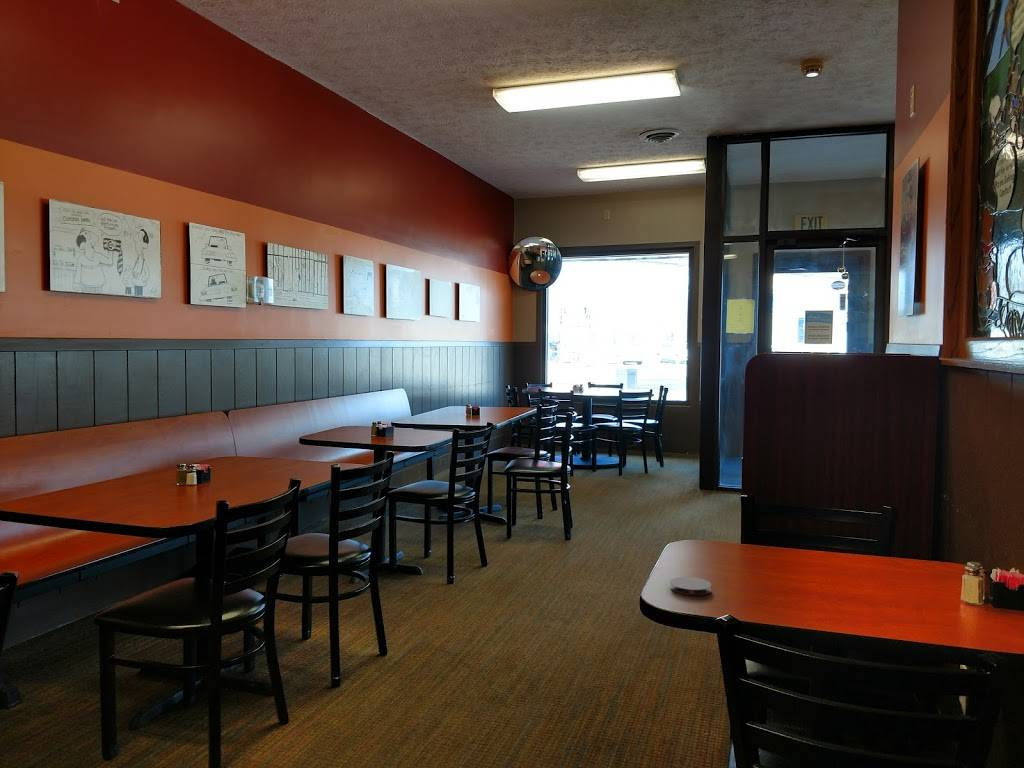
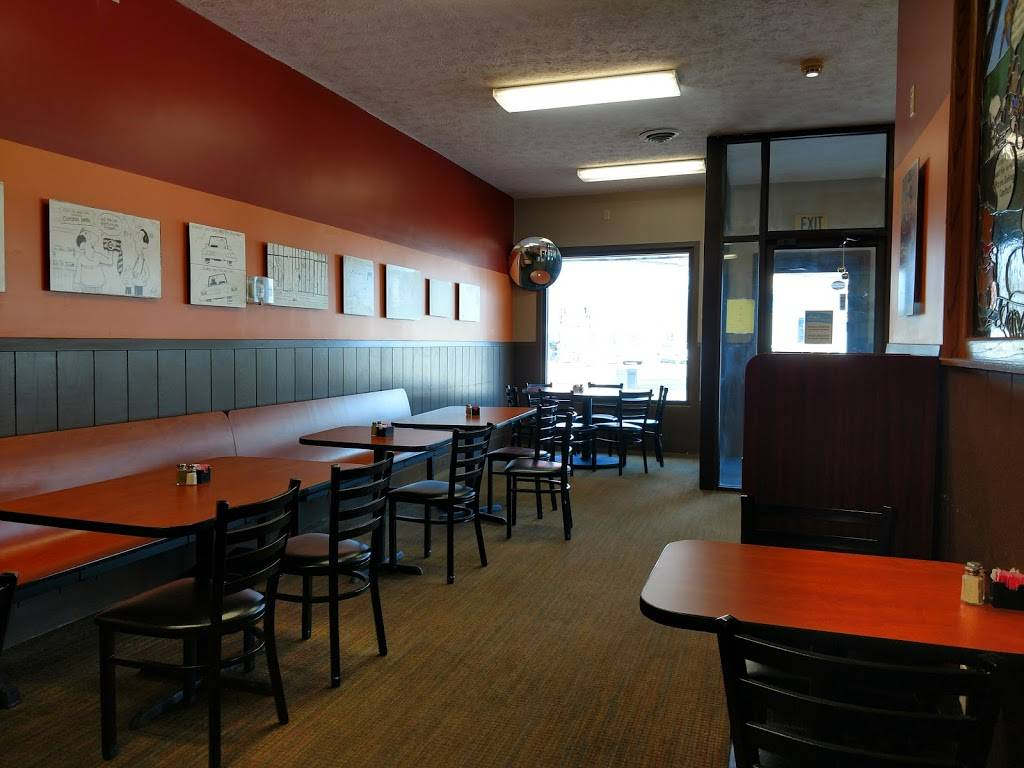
- coaster (690, 585)
